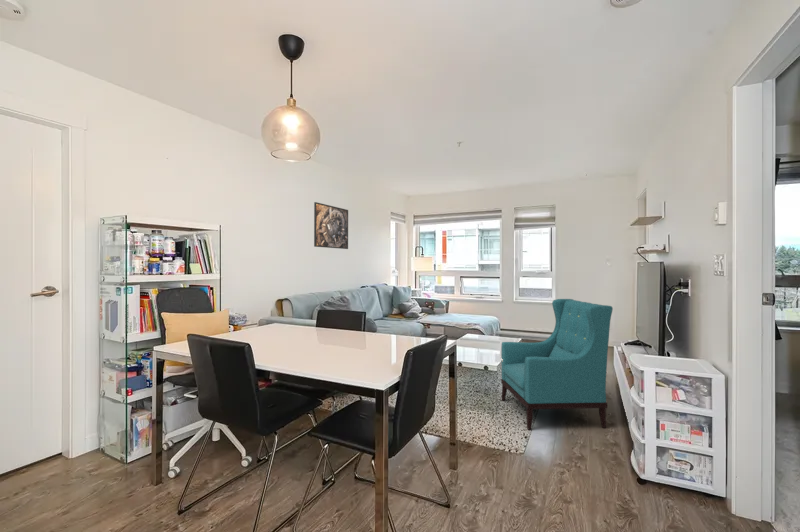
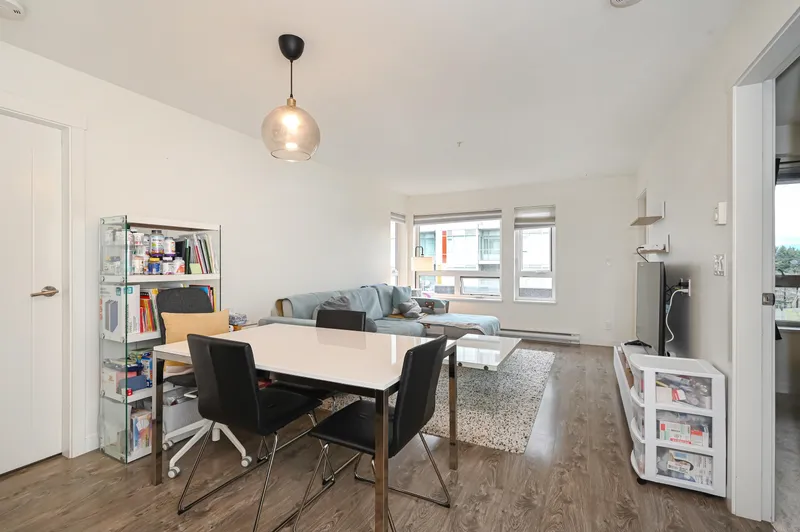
- armchair (551, 357)
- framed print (332, 227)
